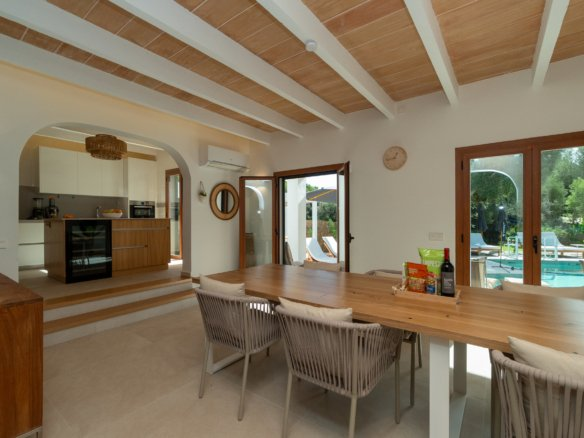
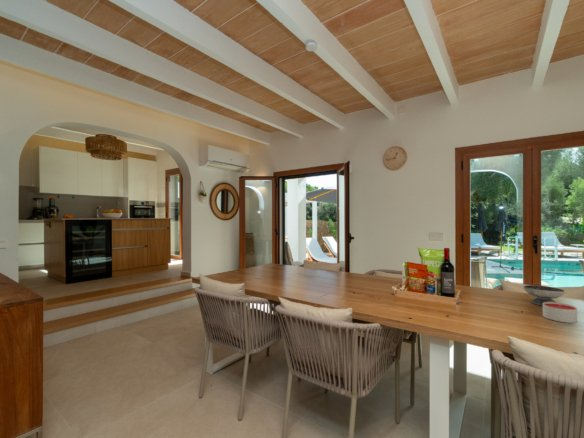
+ bowl (543, 295)
+ candle (559, 311)
